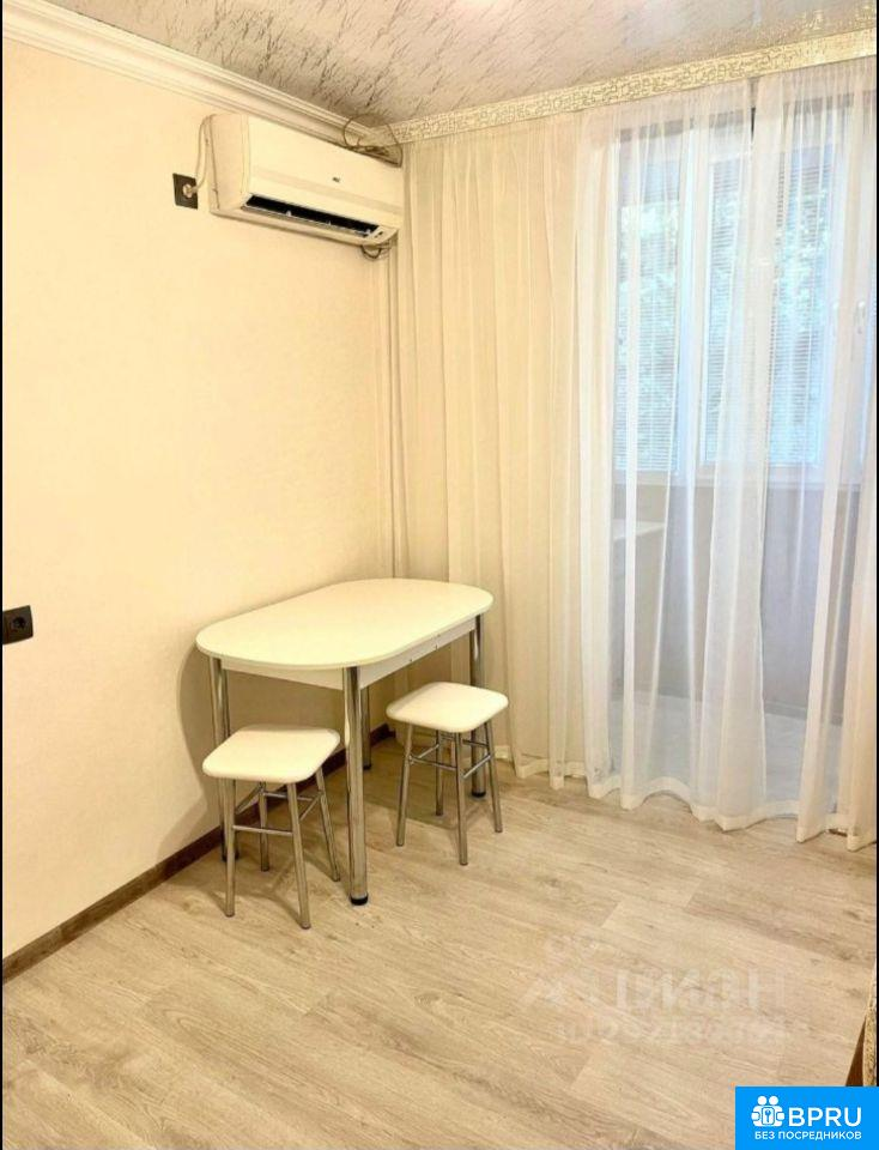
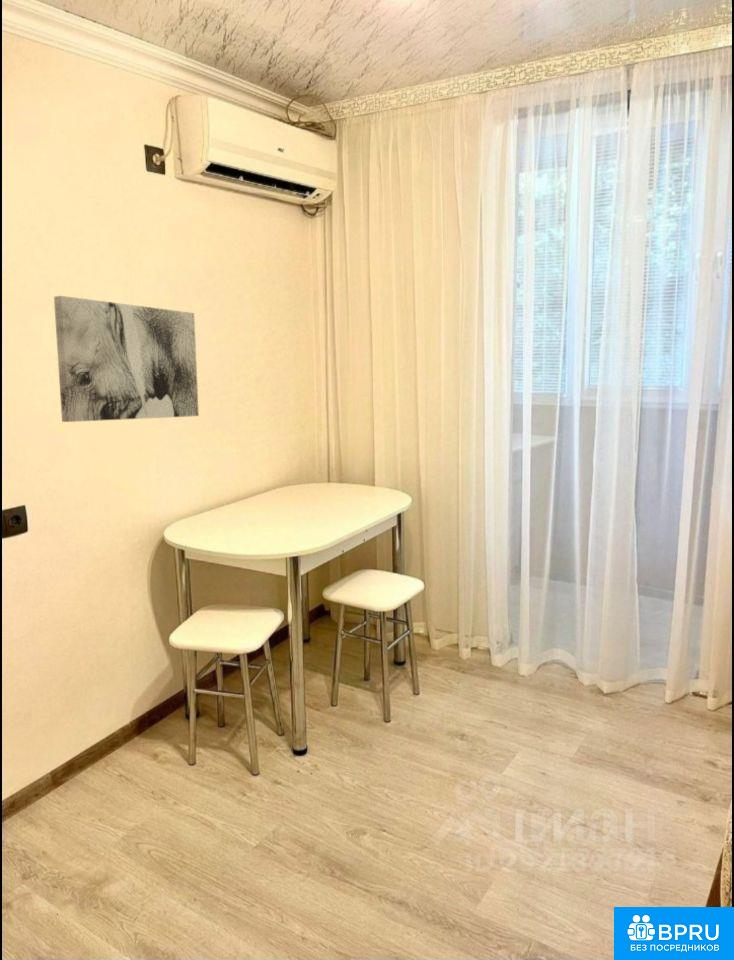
+ wall art (133, 362)
